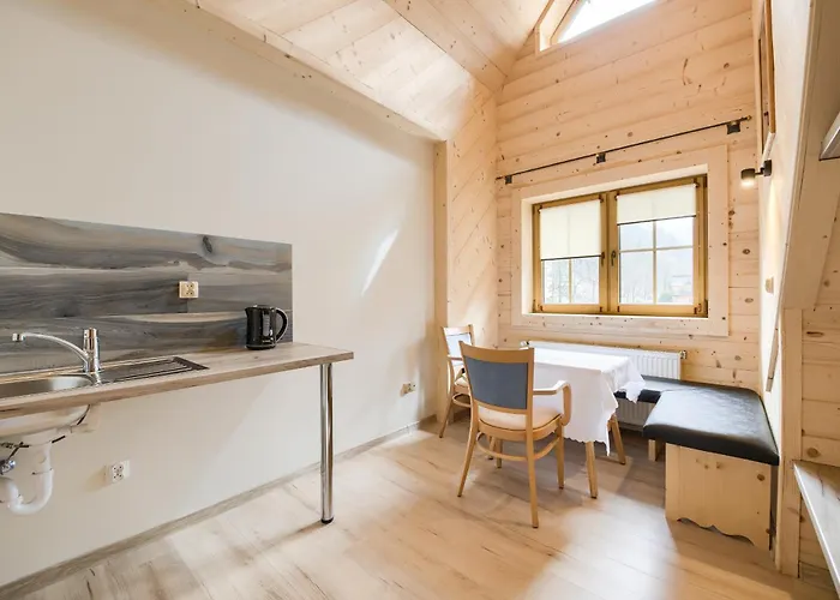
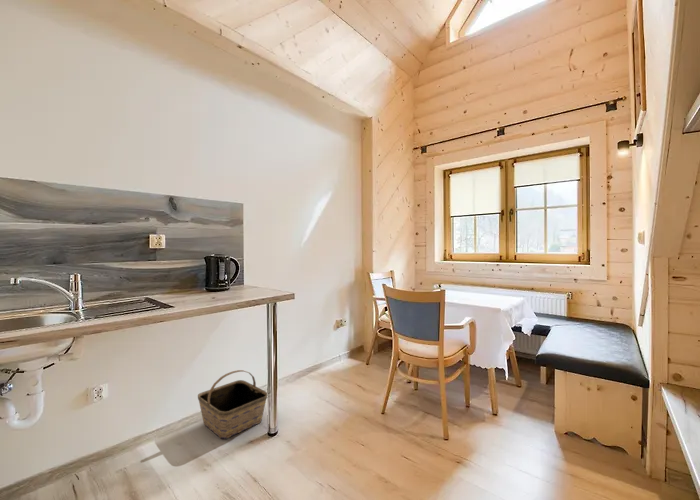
+ basket (232, 396)
